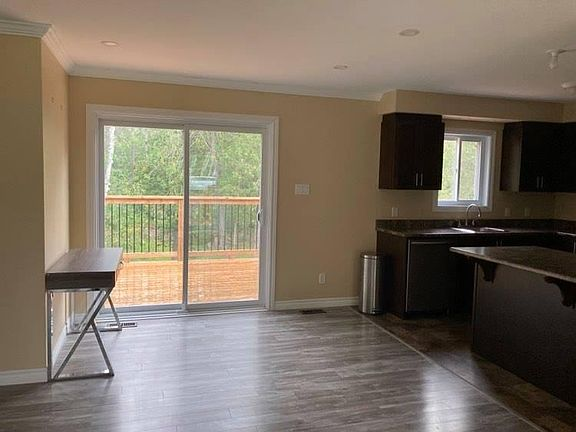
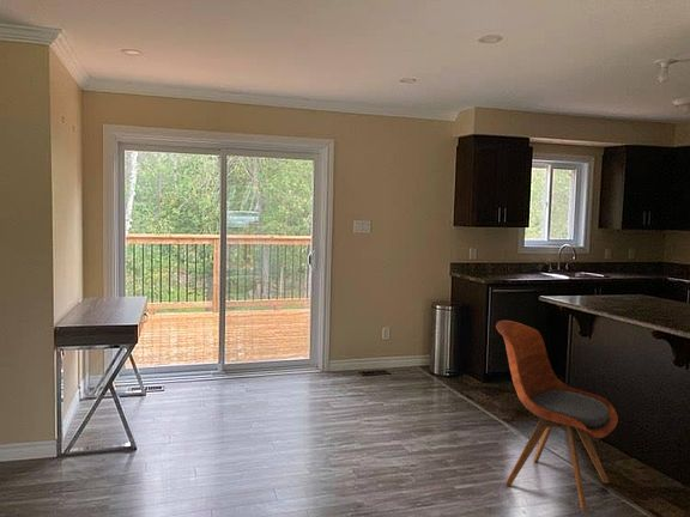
+ dining chair (559, 407)
